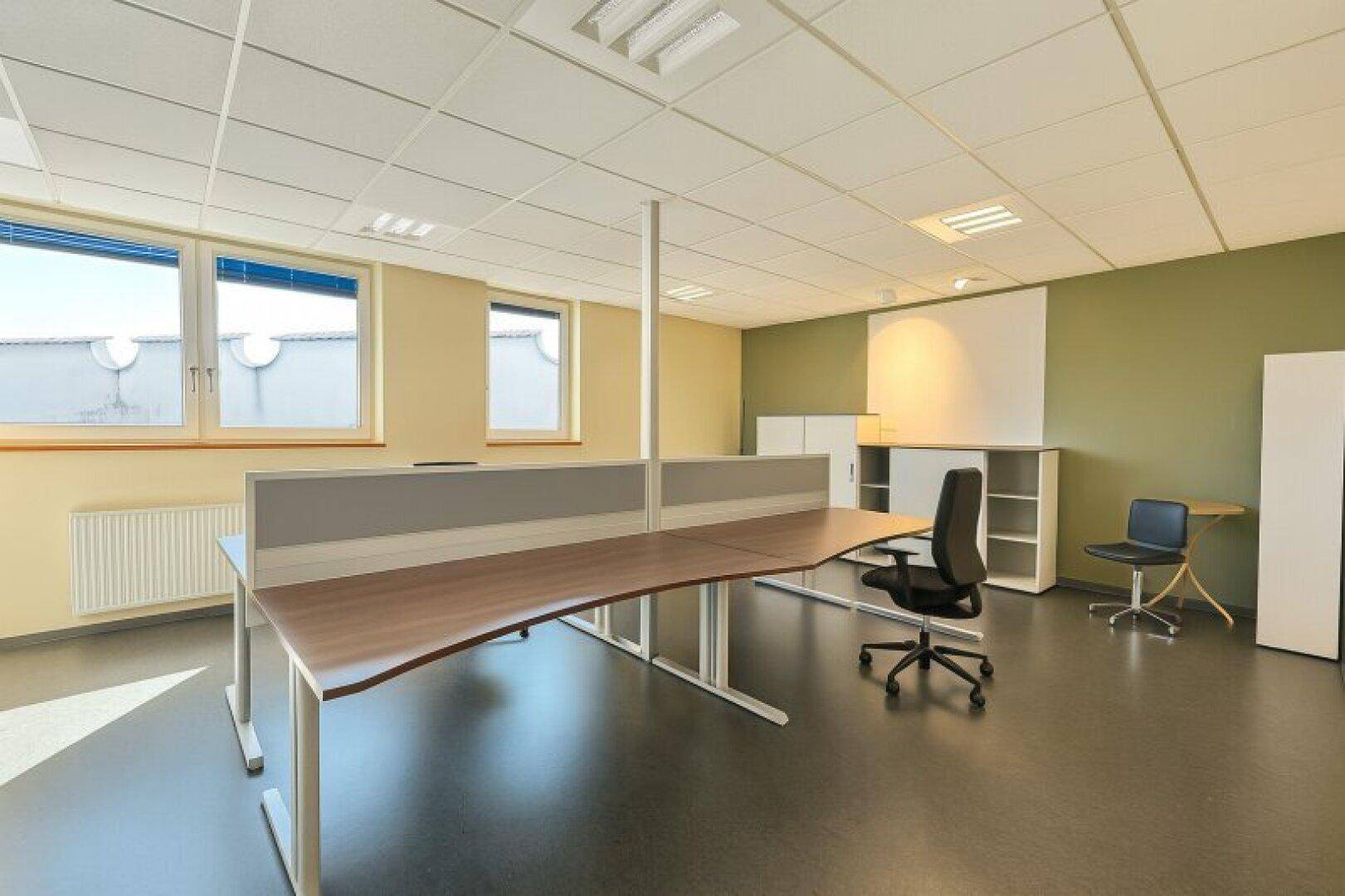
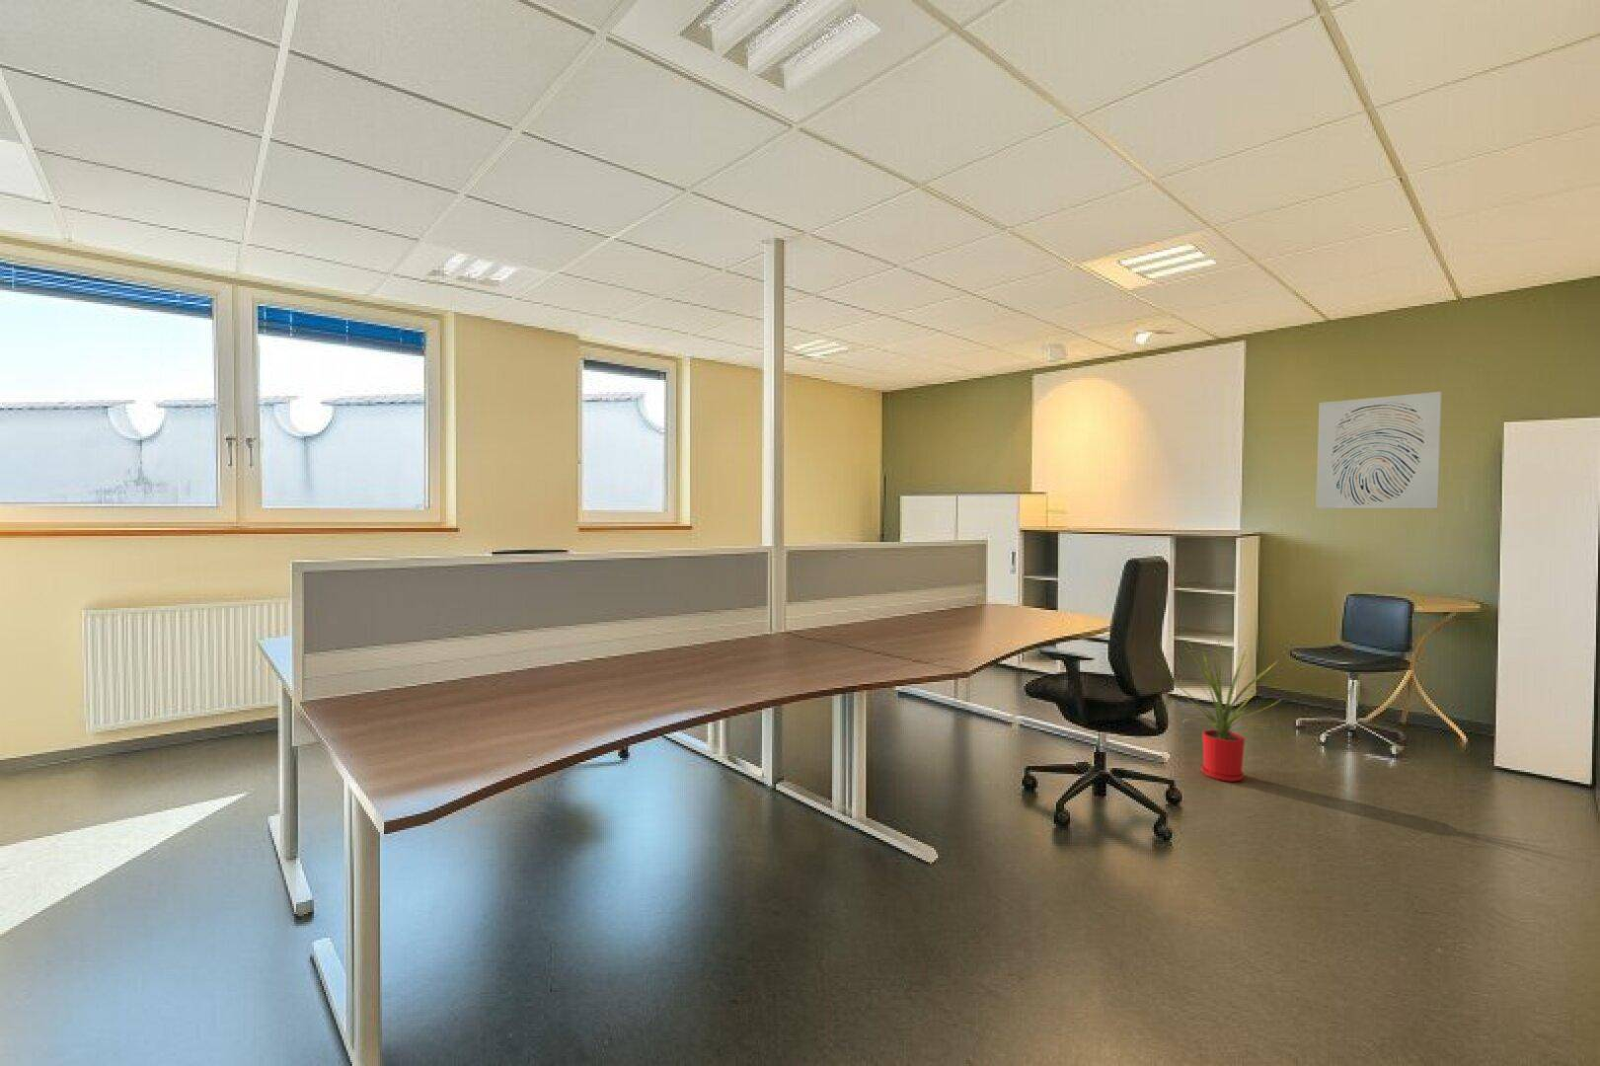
+ house plant (1226, 710)
+ wall art (1375, 453)
